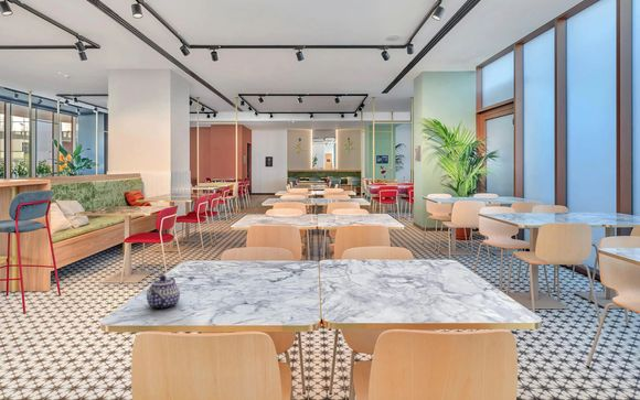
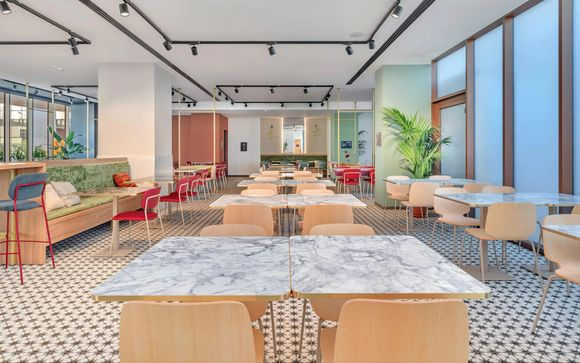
- teapot (163, 290)
